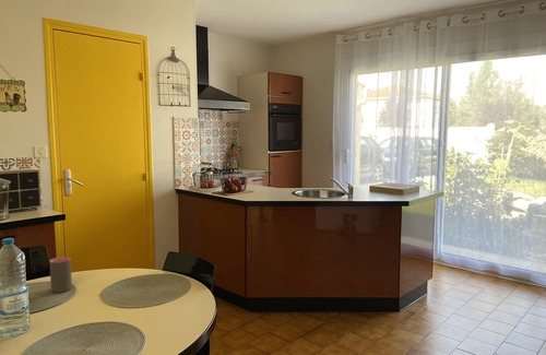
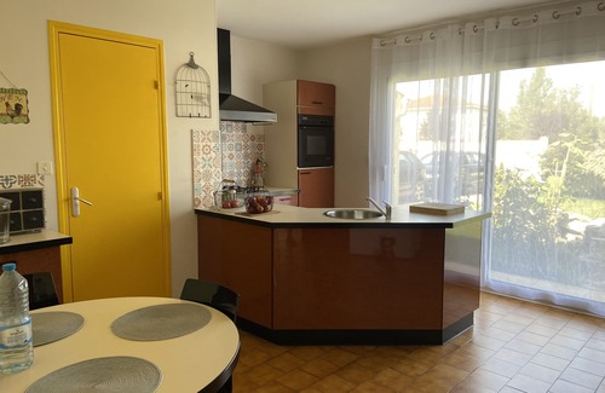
- cup (60, 274)
